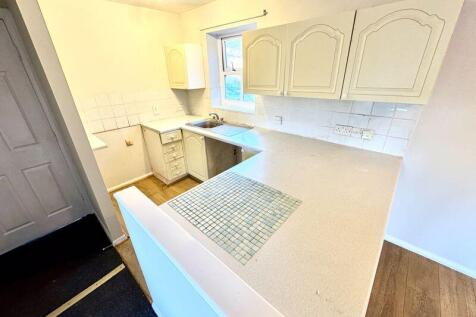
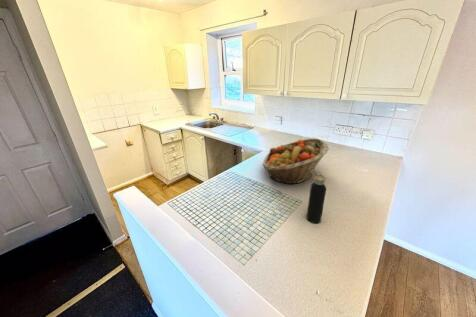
+ fruit basket (293, 158)
+ water bottle (316, 197)
